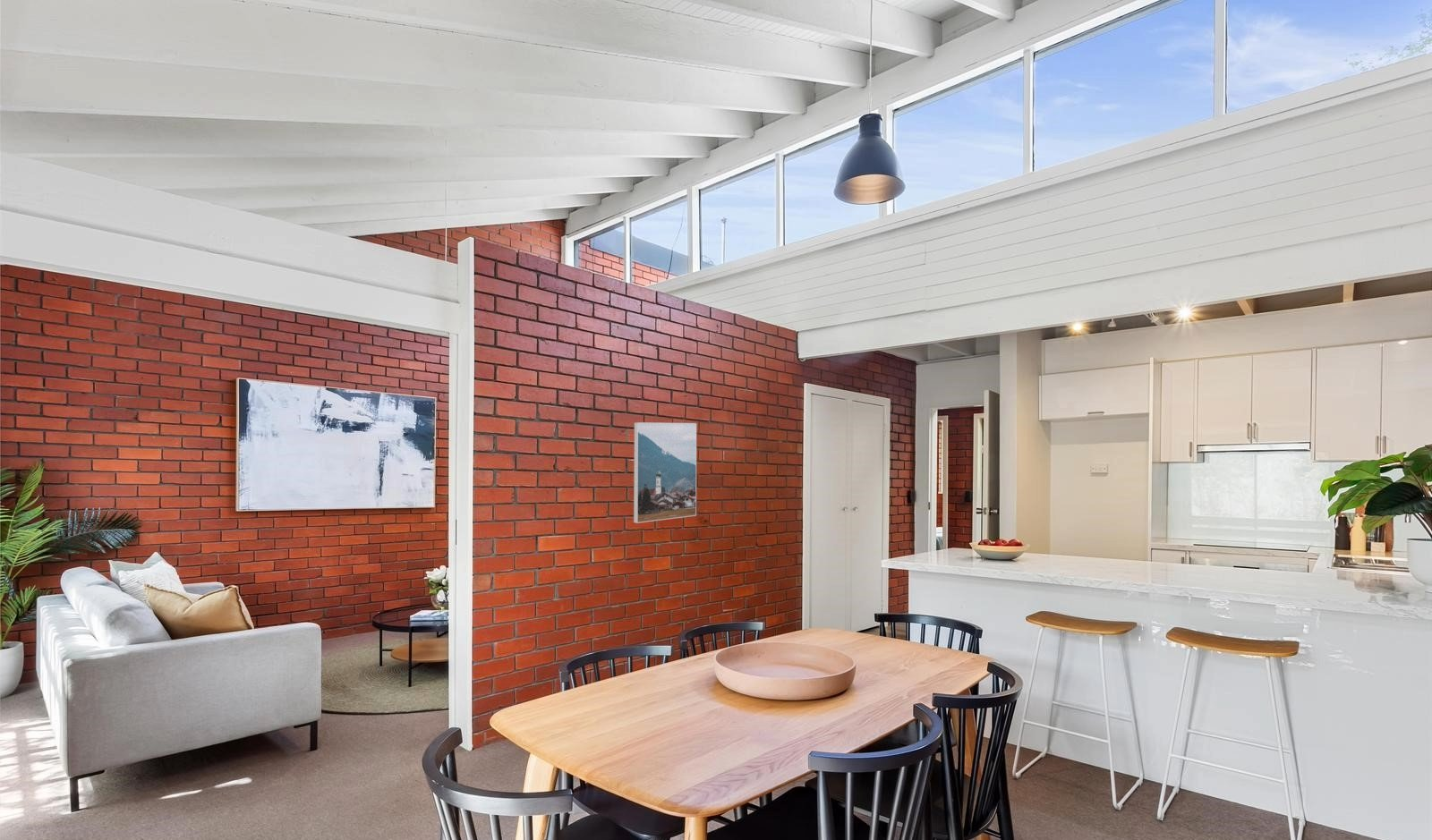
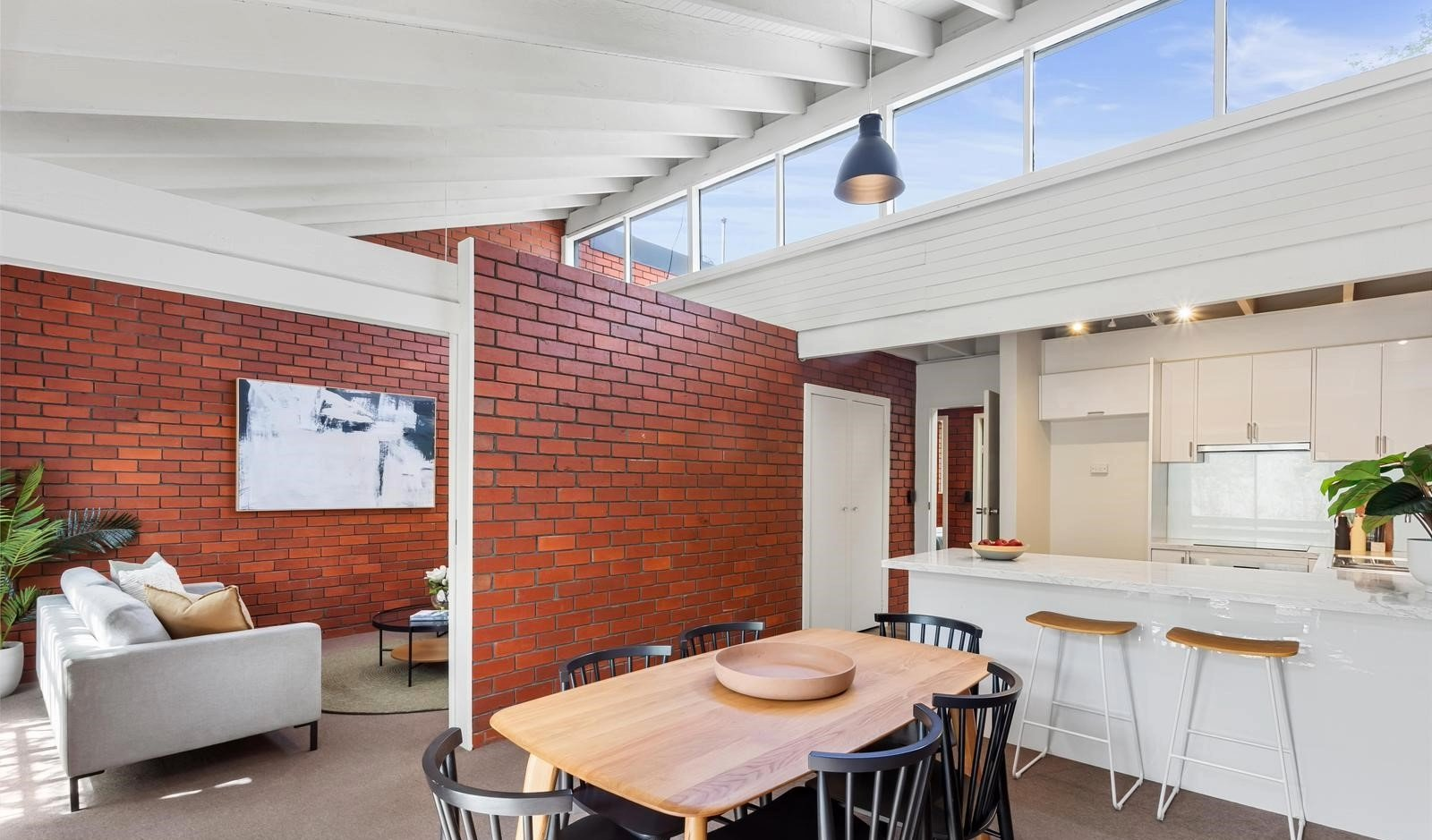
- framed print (666, 471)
